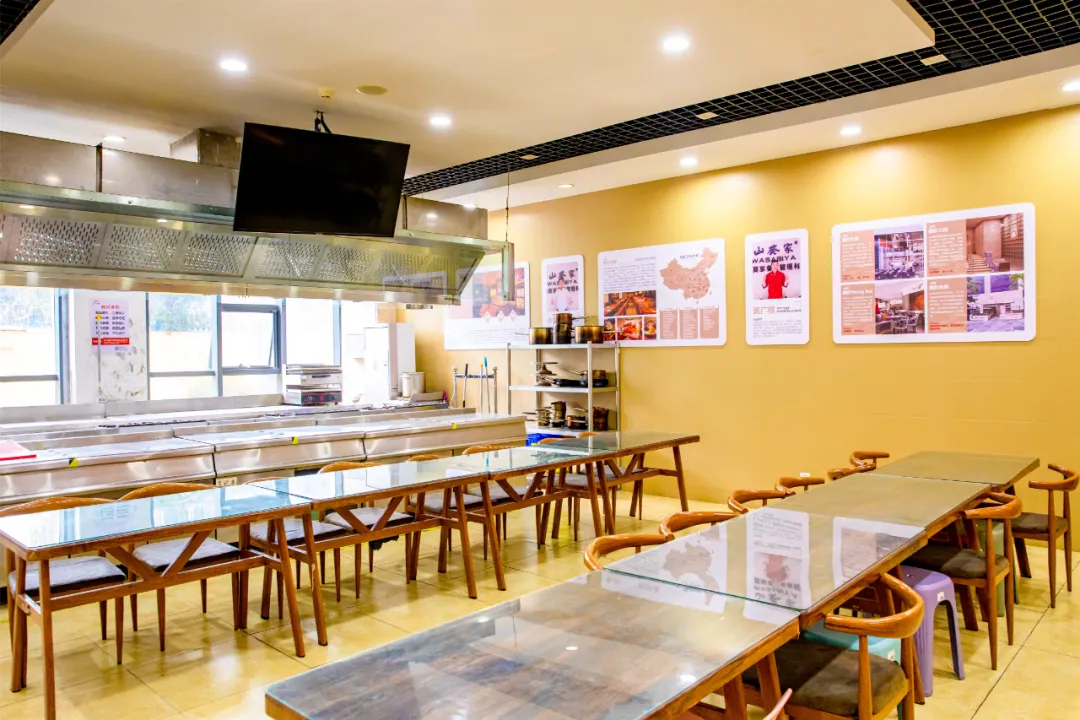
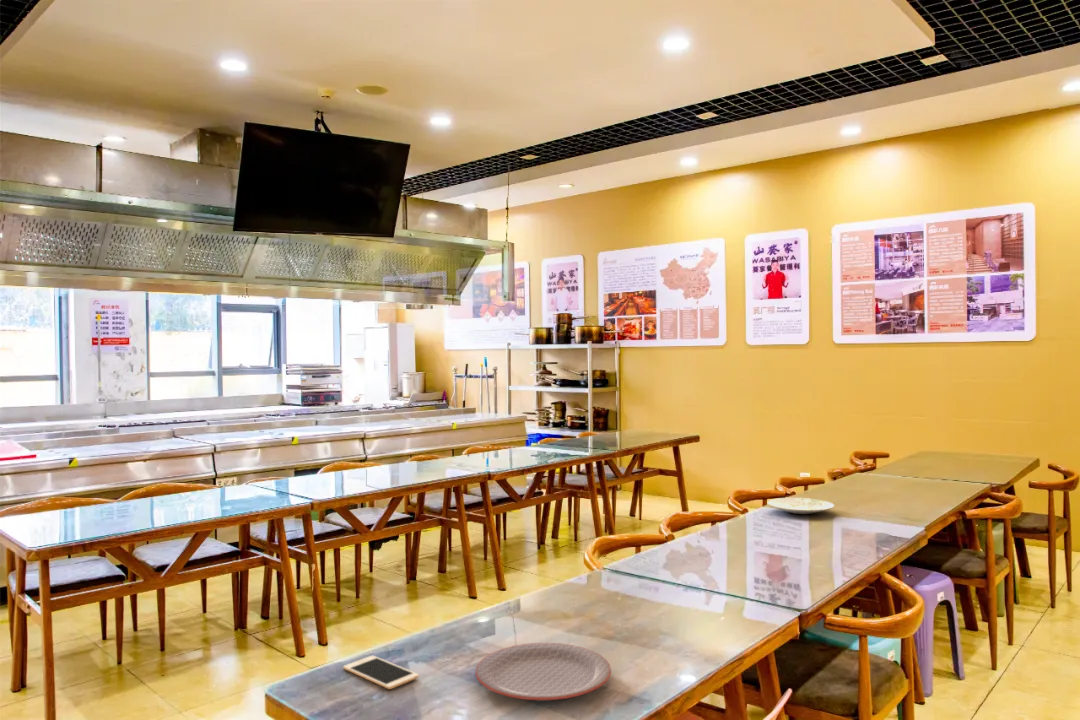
+ cell phone (380, 671)
+ plate (800, 507)
+ plate (543, 673)
